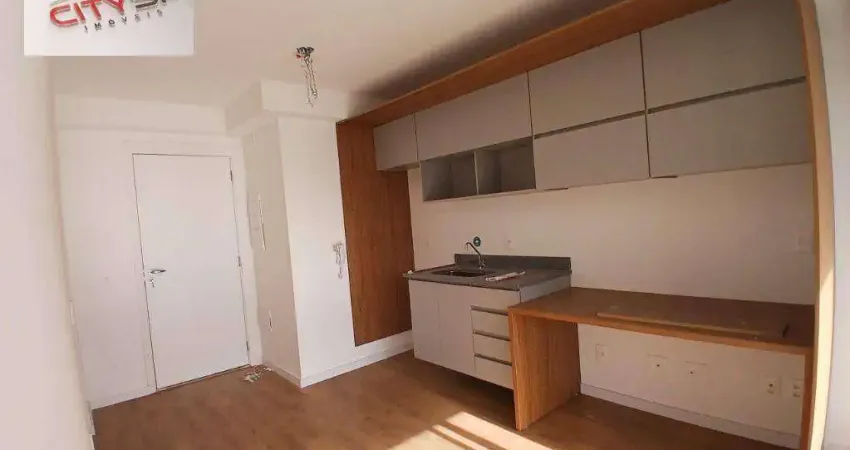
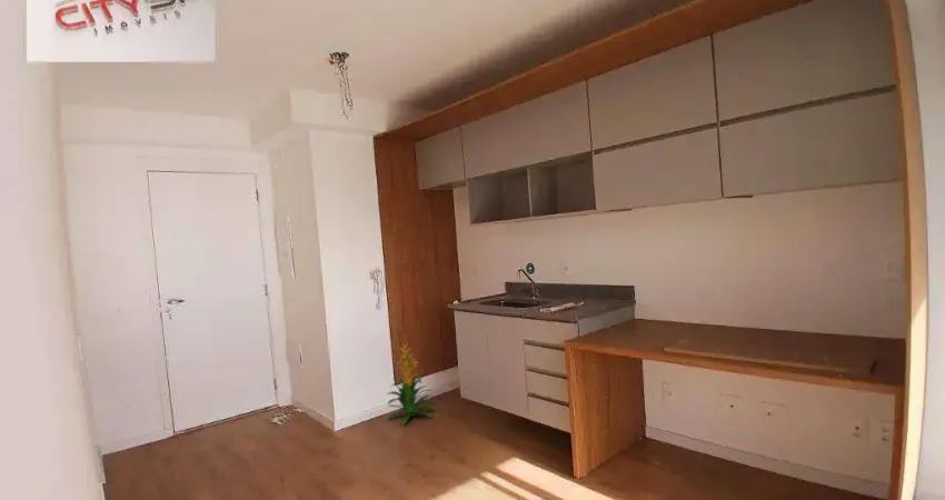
+ indoor plant (408, 379)
